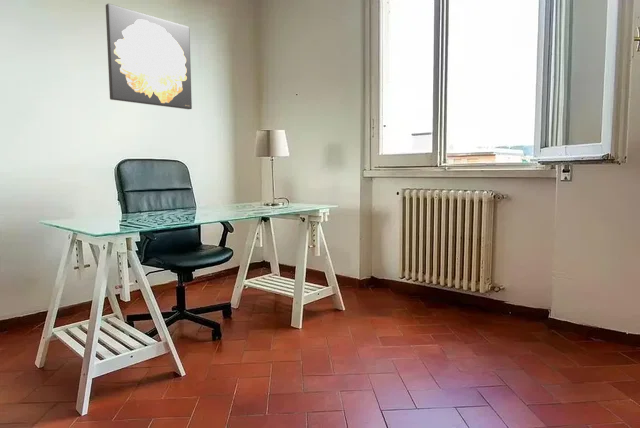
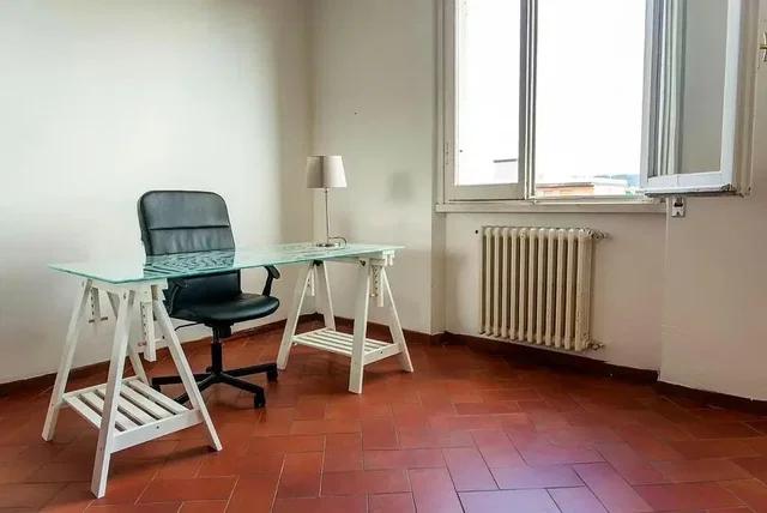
- wall art (151, 61)
